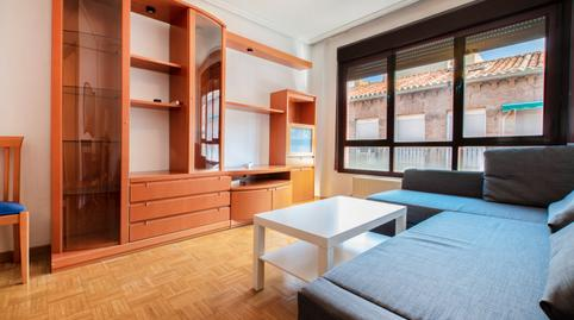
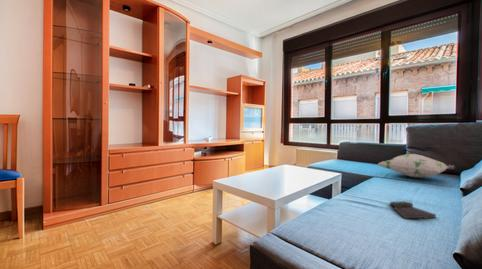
+ book (405, 207)
+ decorative pillow (415, 165)
